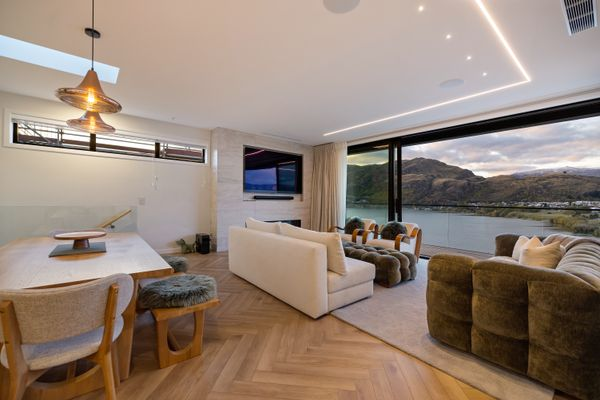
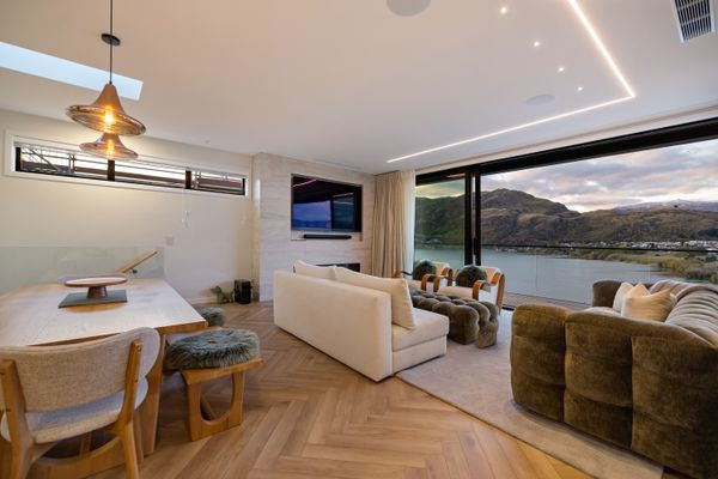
+ basket (488, 331)
